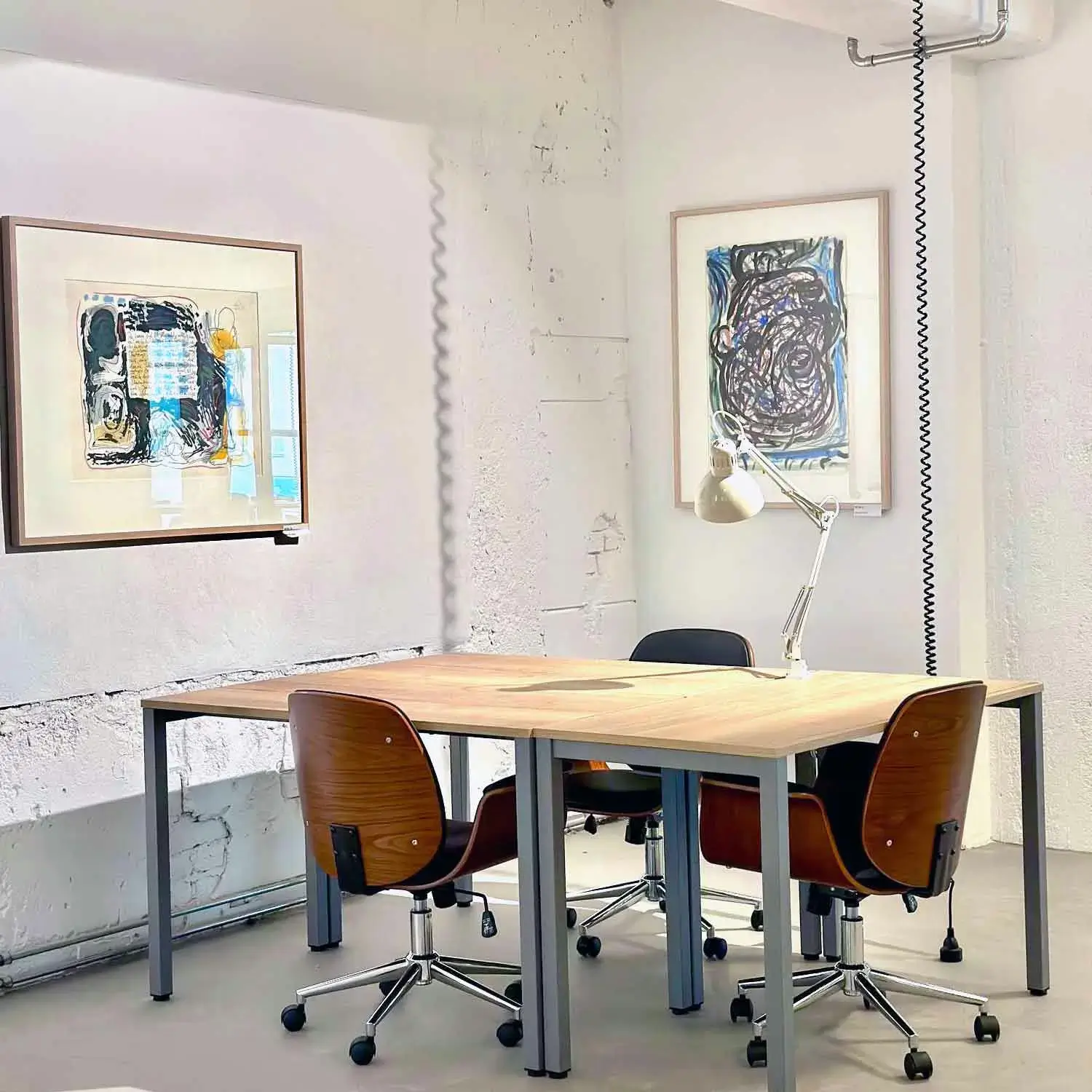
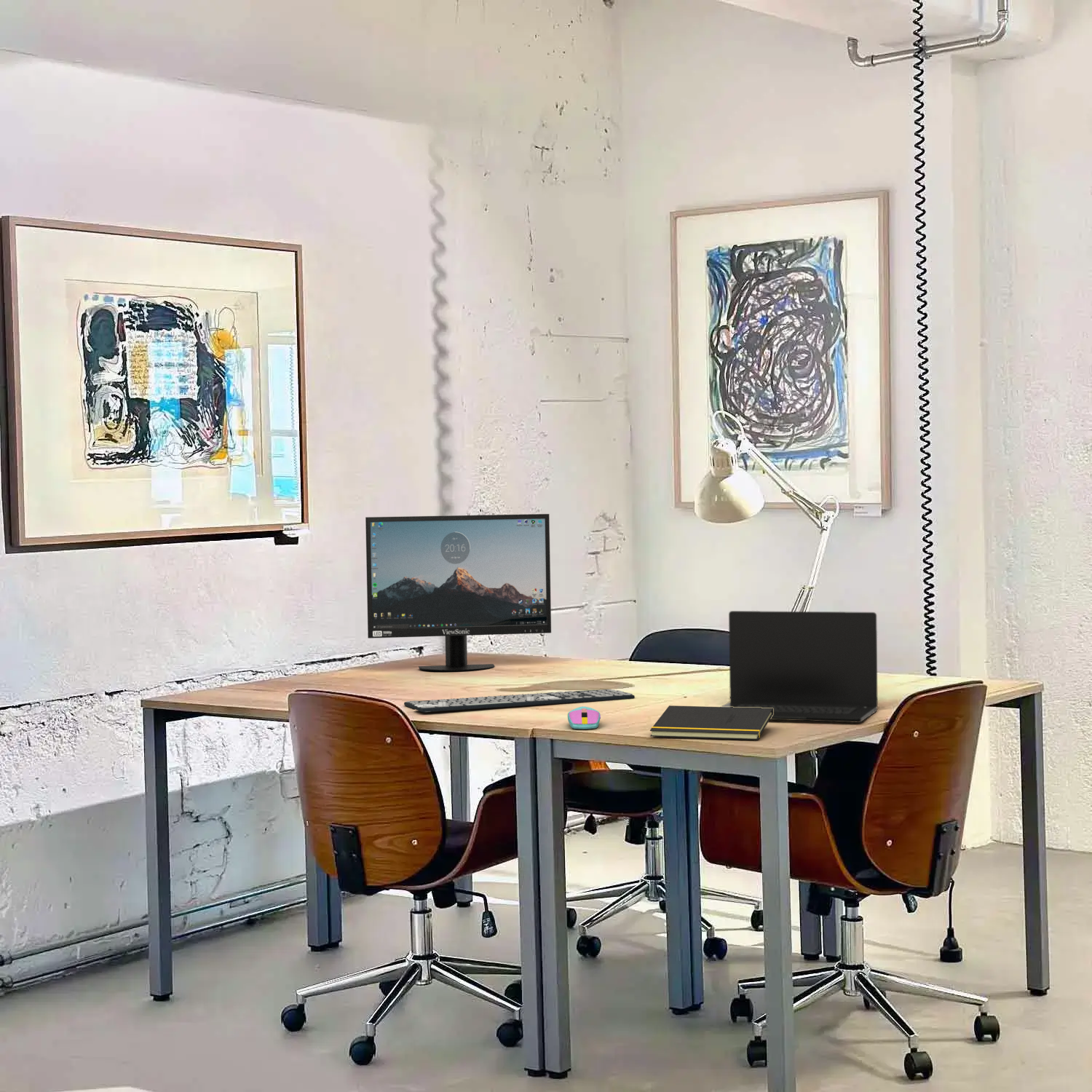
+ monitor (459, 592)
+ computer mouse (584, 716)
+ laptop (791, 665)
+ keyboard (520, 698)
+ notepad (712, 721)
